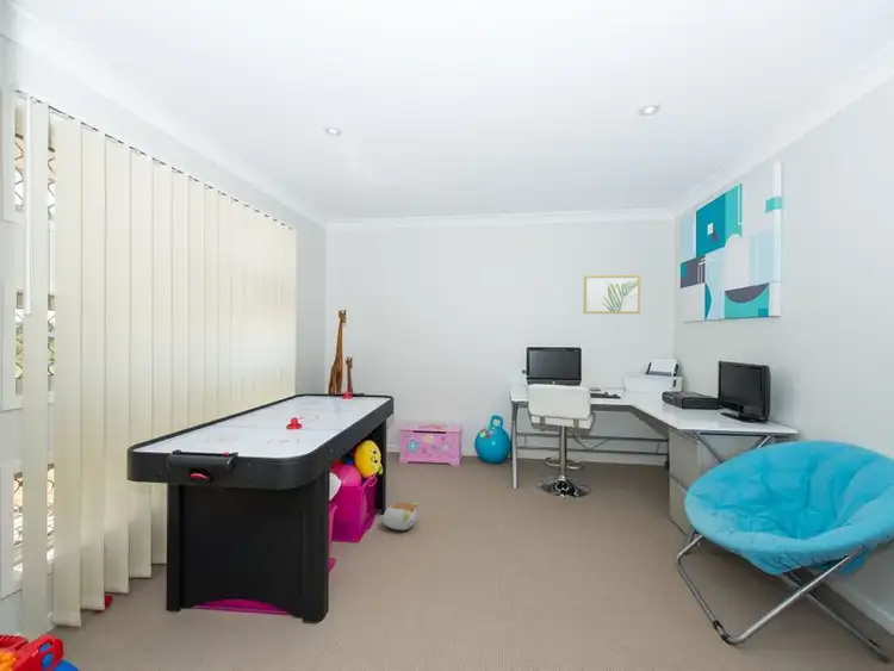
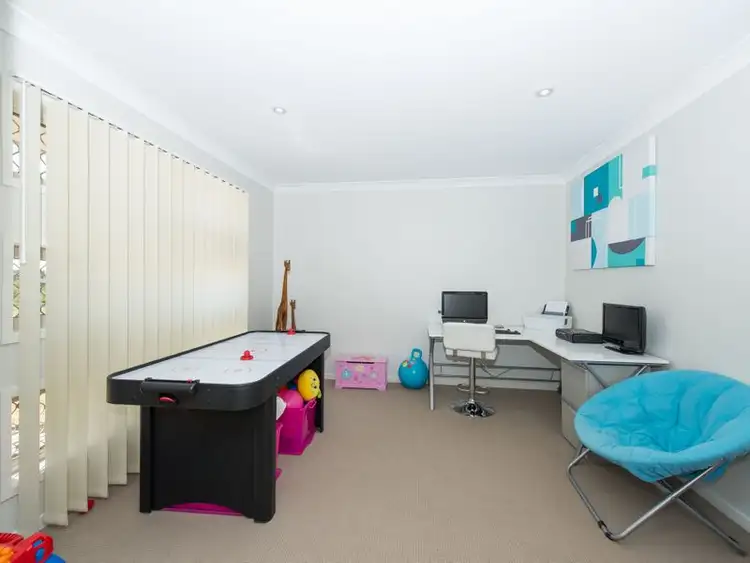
- plush toy (397, 514)
- wall art (611, 294)
